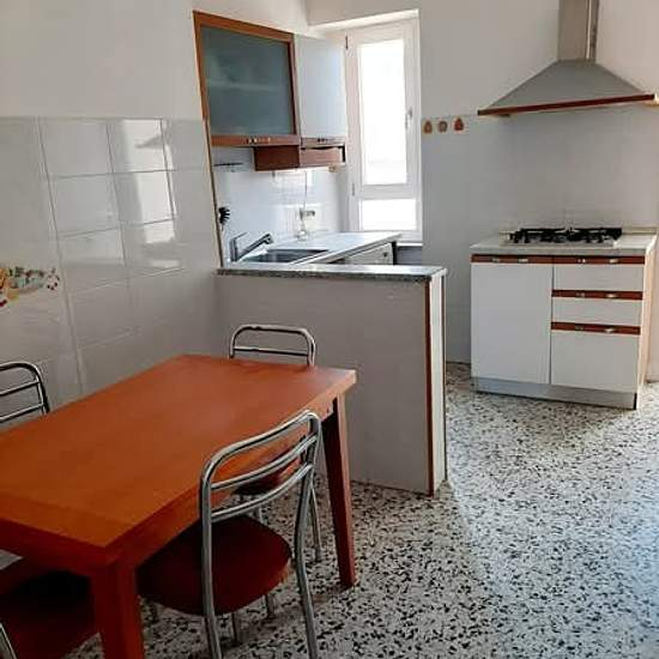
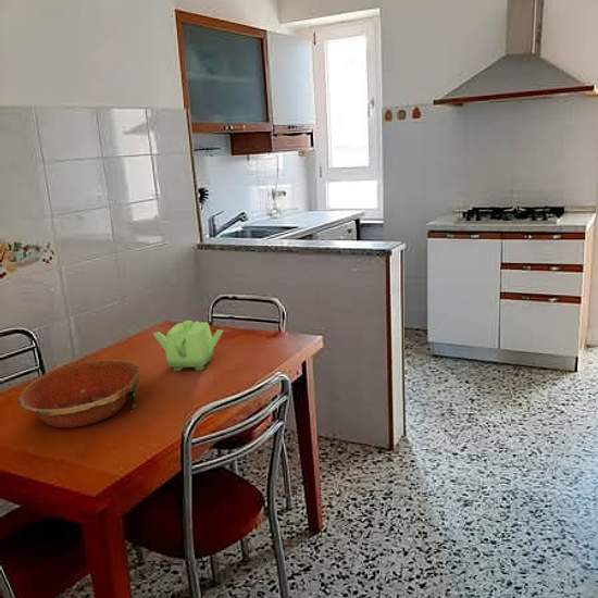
+ bowl (82, 395)
+ teapot (189, 342)
